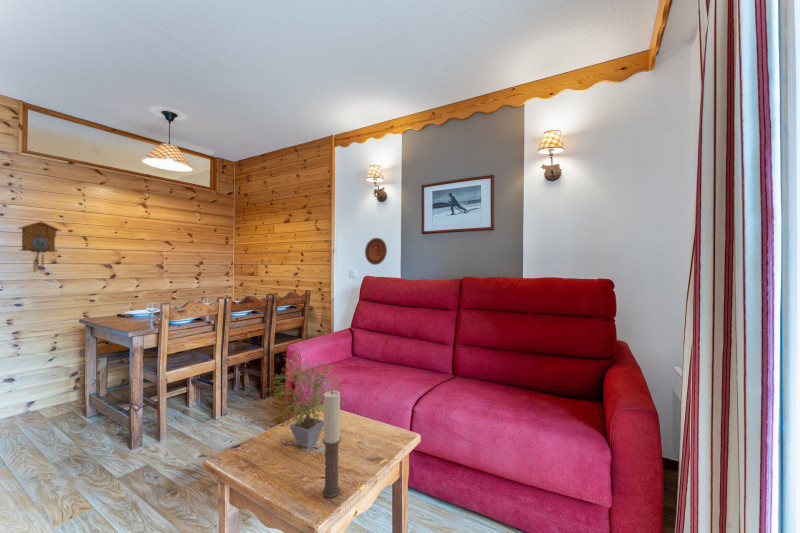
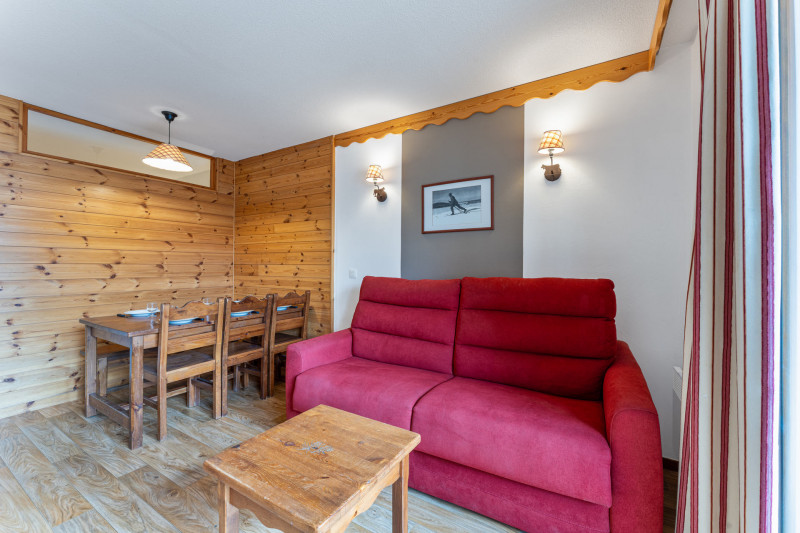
- decorative plate (375, 251)
- cuckoo clock (39, 247)
- potted plant (308, 398)
- candle (331, 441)
